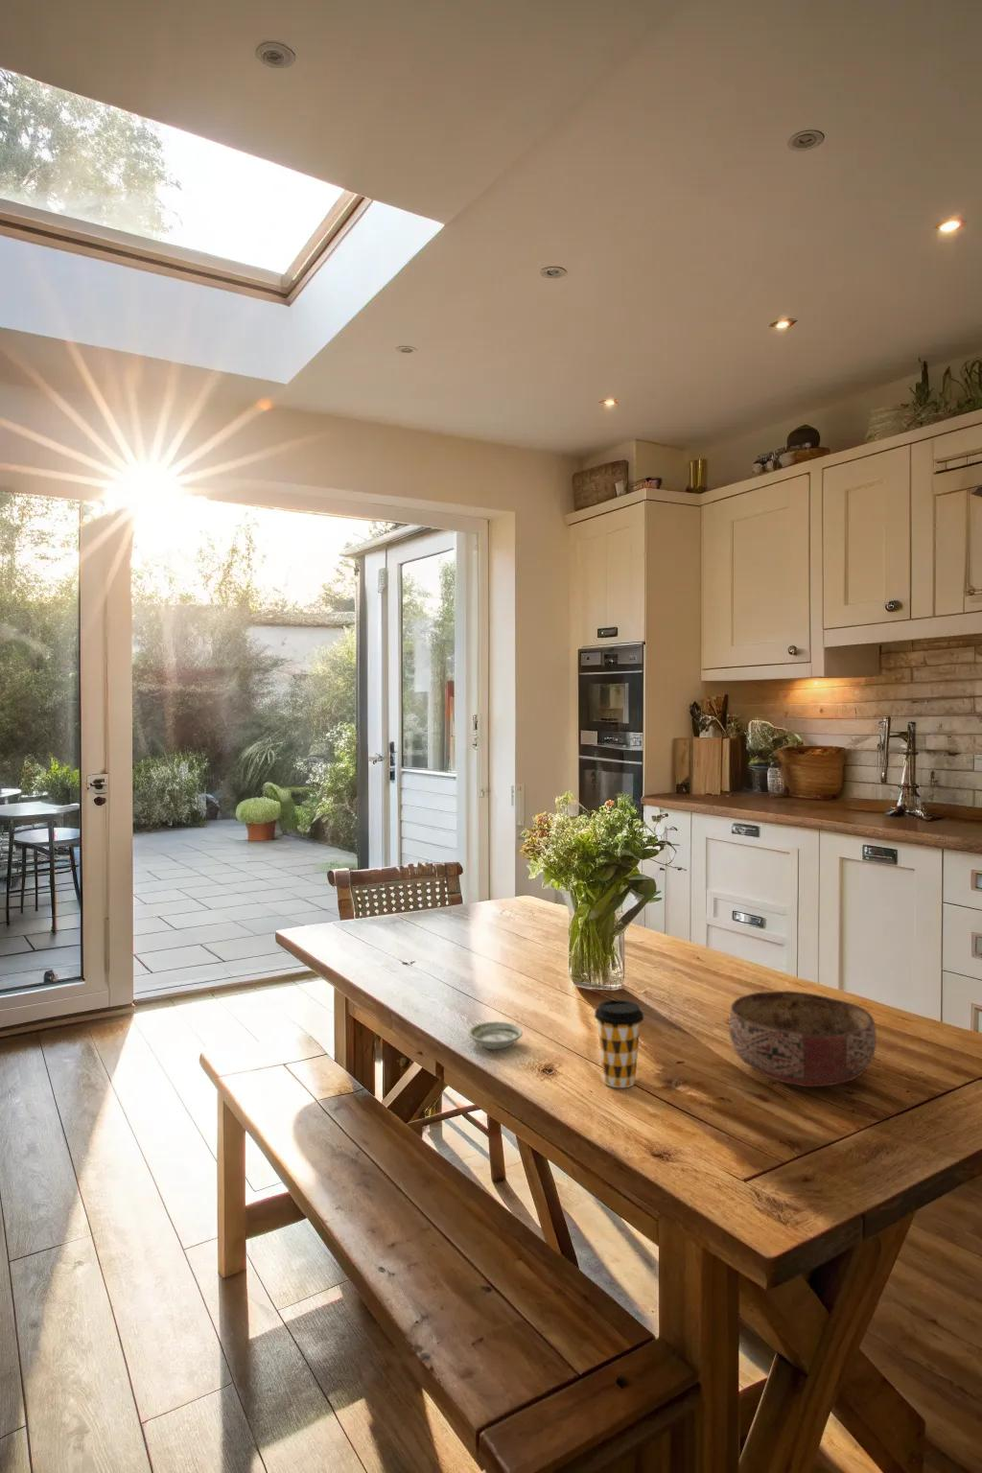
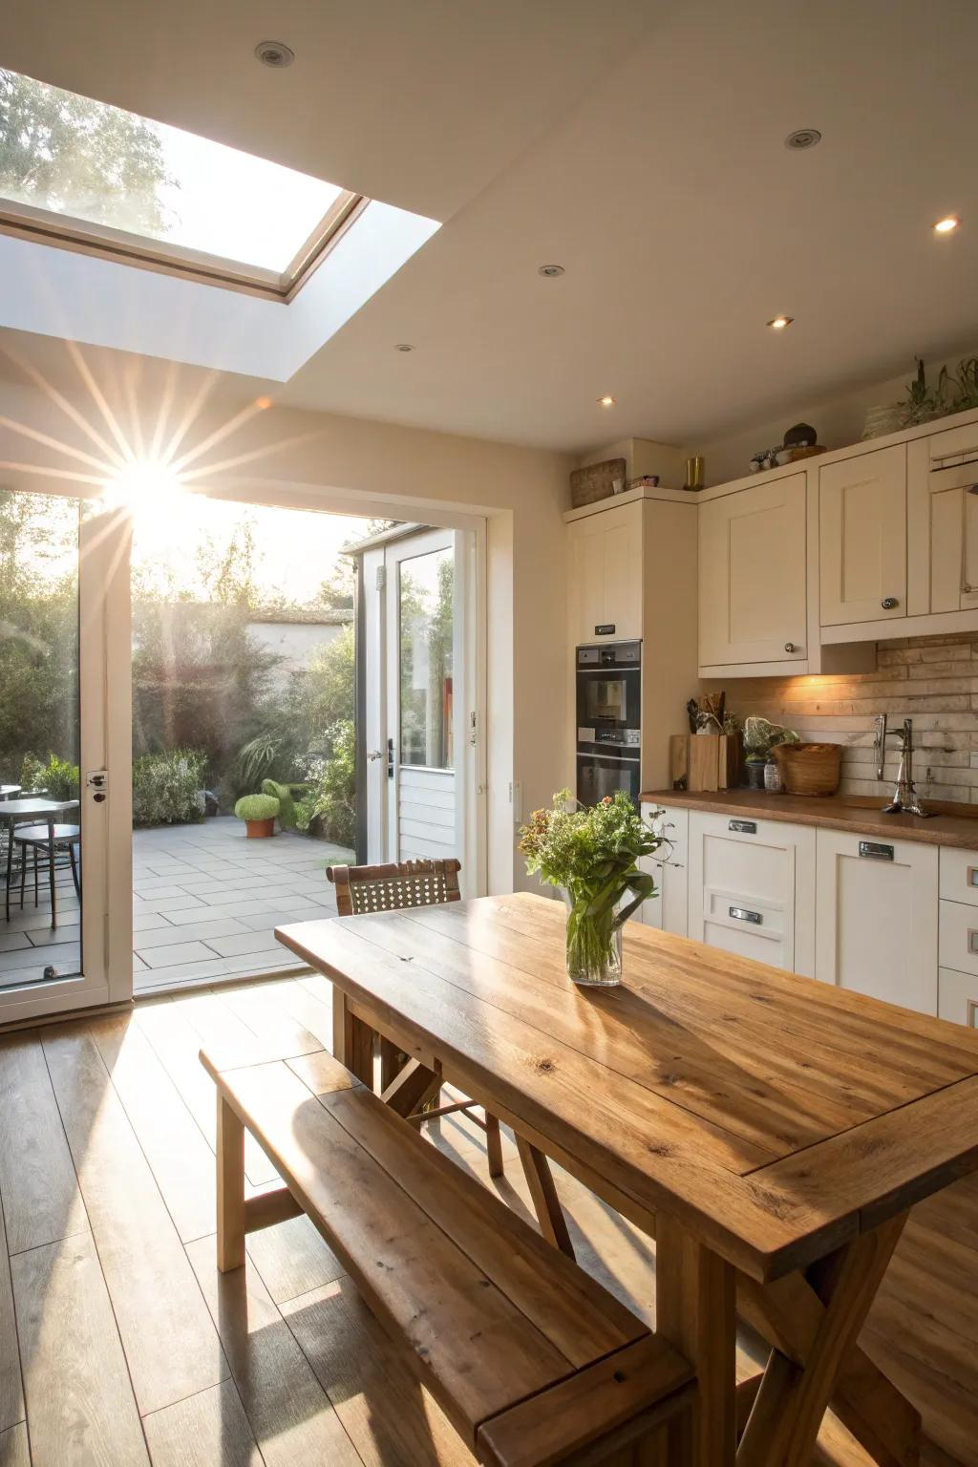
- bowl (801, 1040)
- saucer (495, 1037)
- coffee cup (618, 1043)
